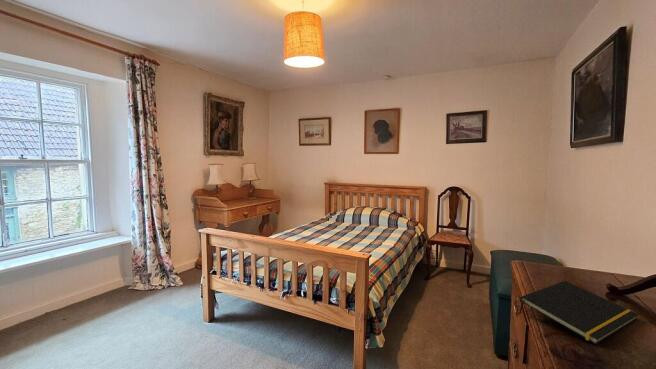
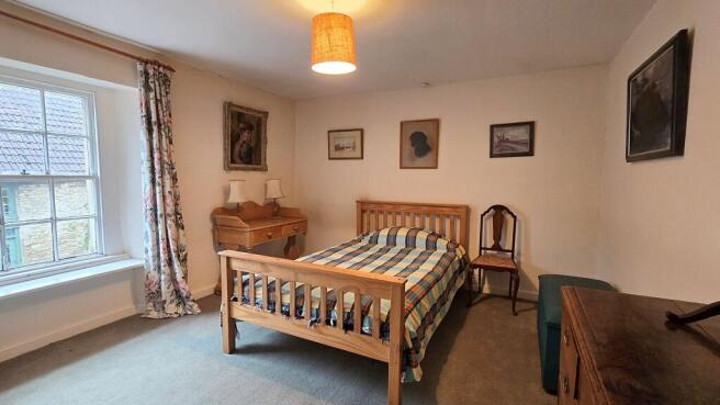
- notepad (577, 307)
